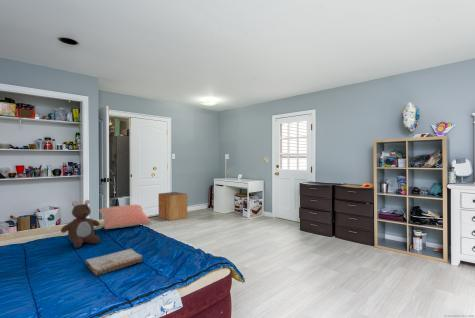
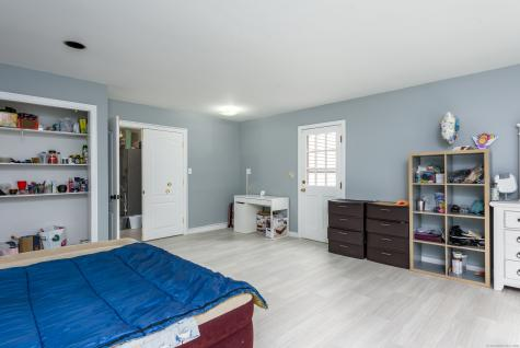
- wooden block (172, 205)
- pillow (124, 215)
- teddy bear (83, 222)
- book (114, 260)
